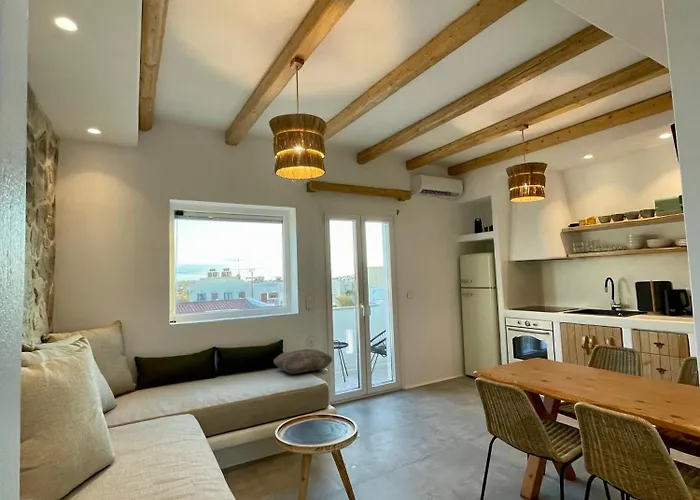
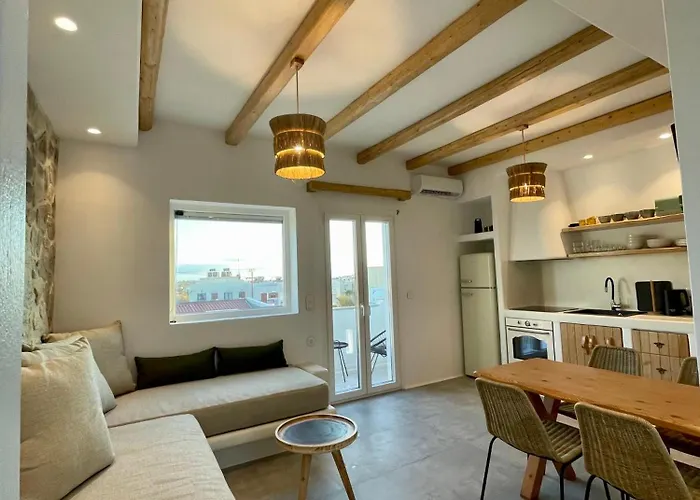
- cushion (303, 360)
